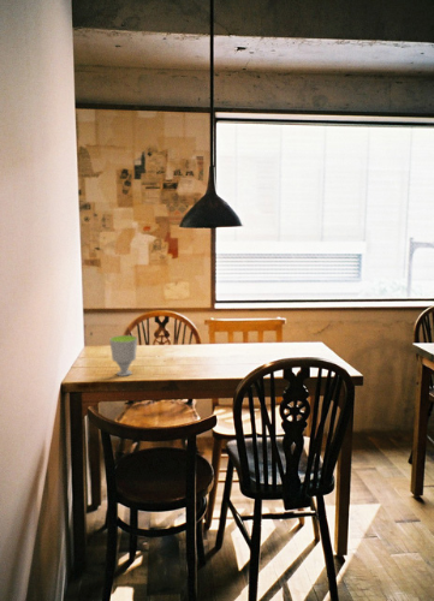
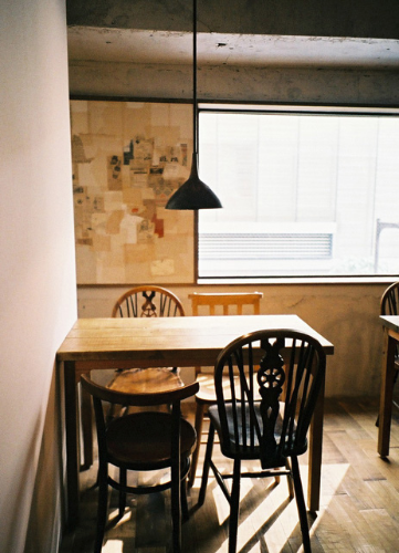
- cup (124, 356)
